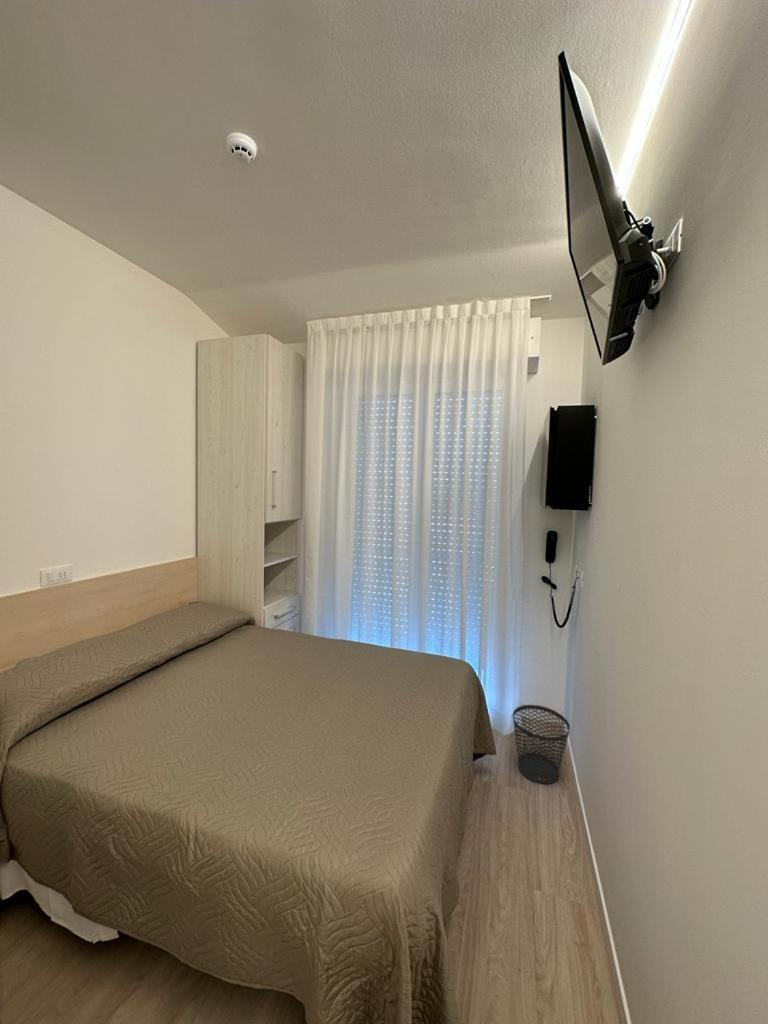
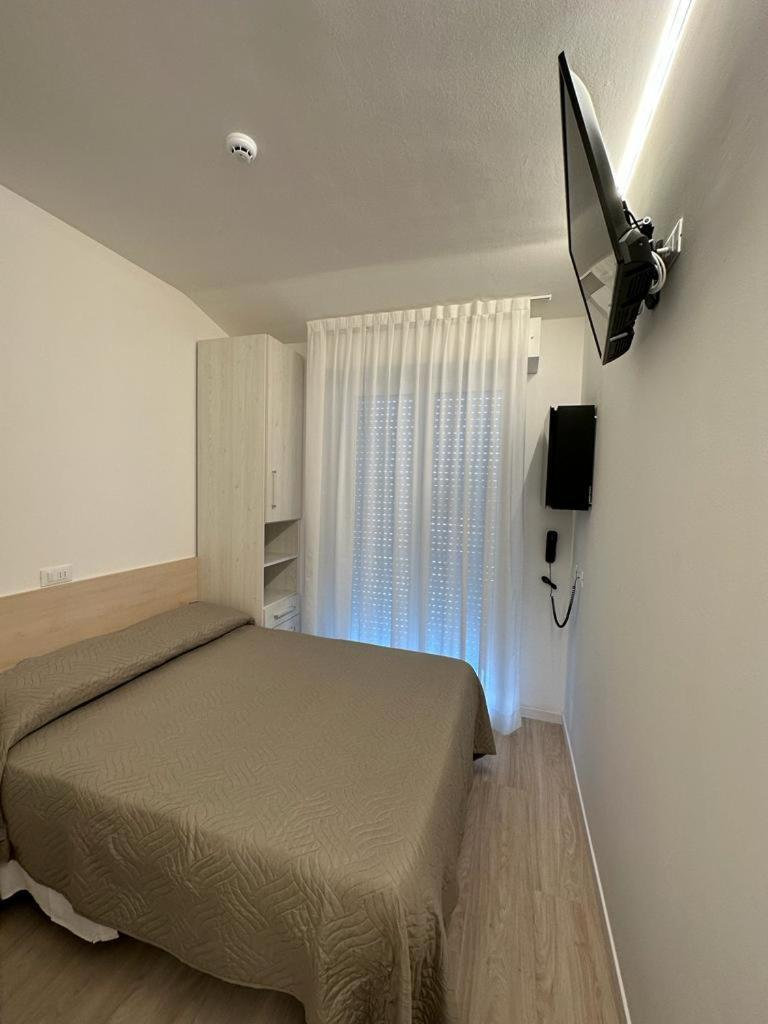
- wastebasket (539, 745)
